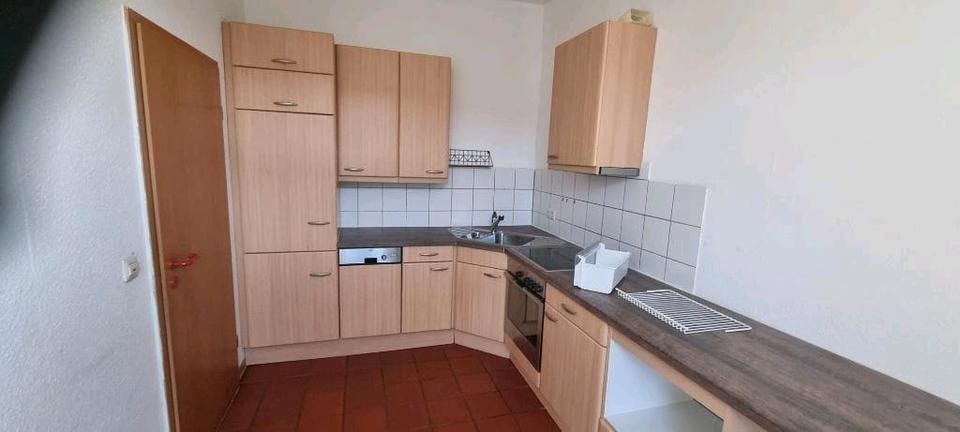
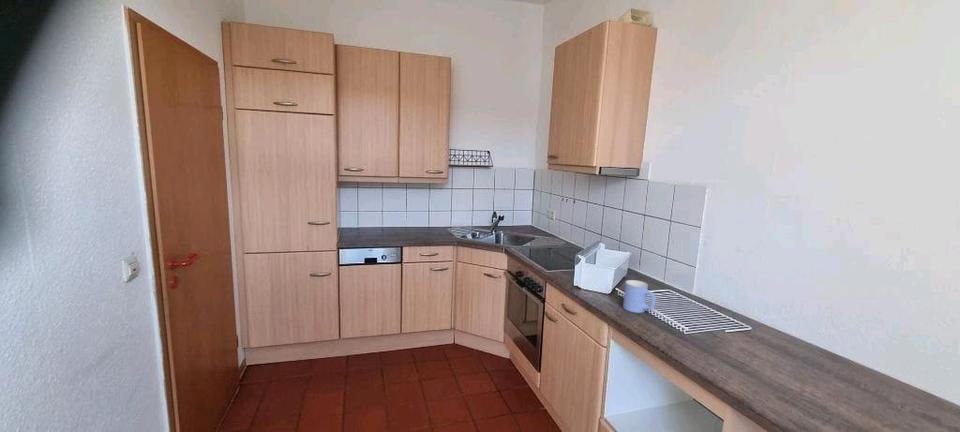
+ mug (638, 297)
